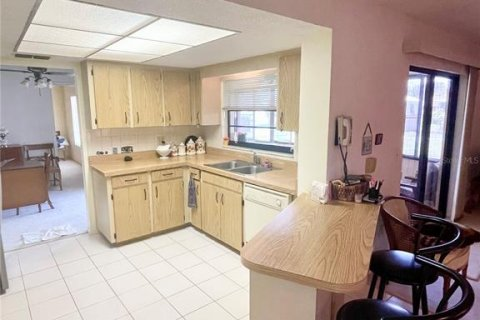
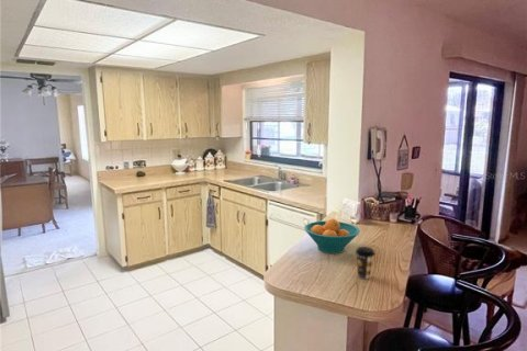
+ fruit bowl (330, 234)
+ coffee cup (365, 262)
